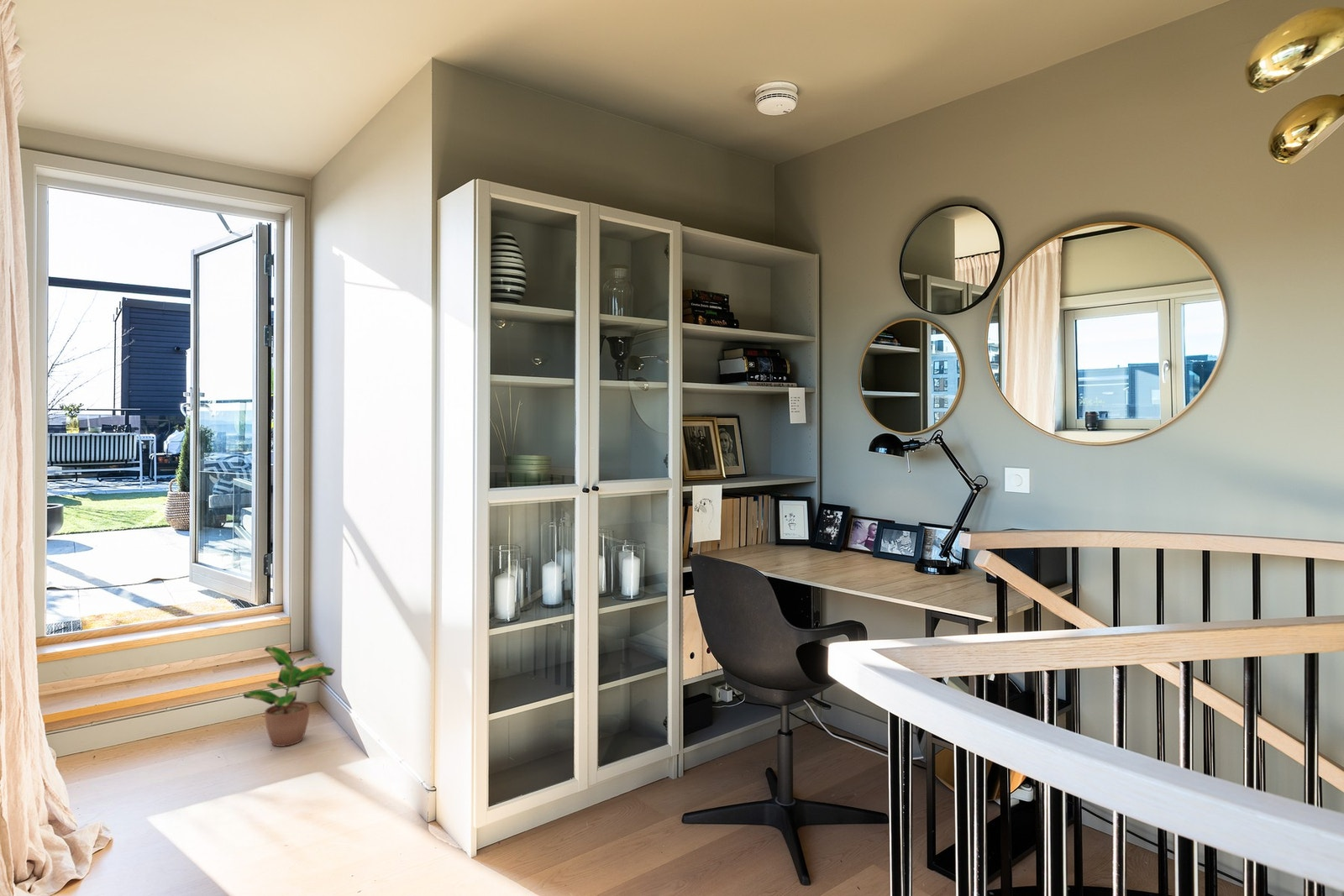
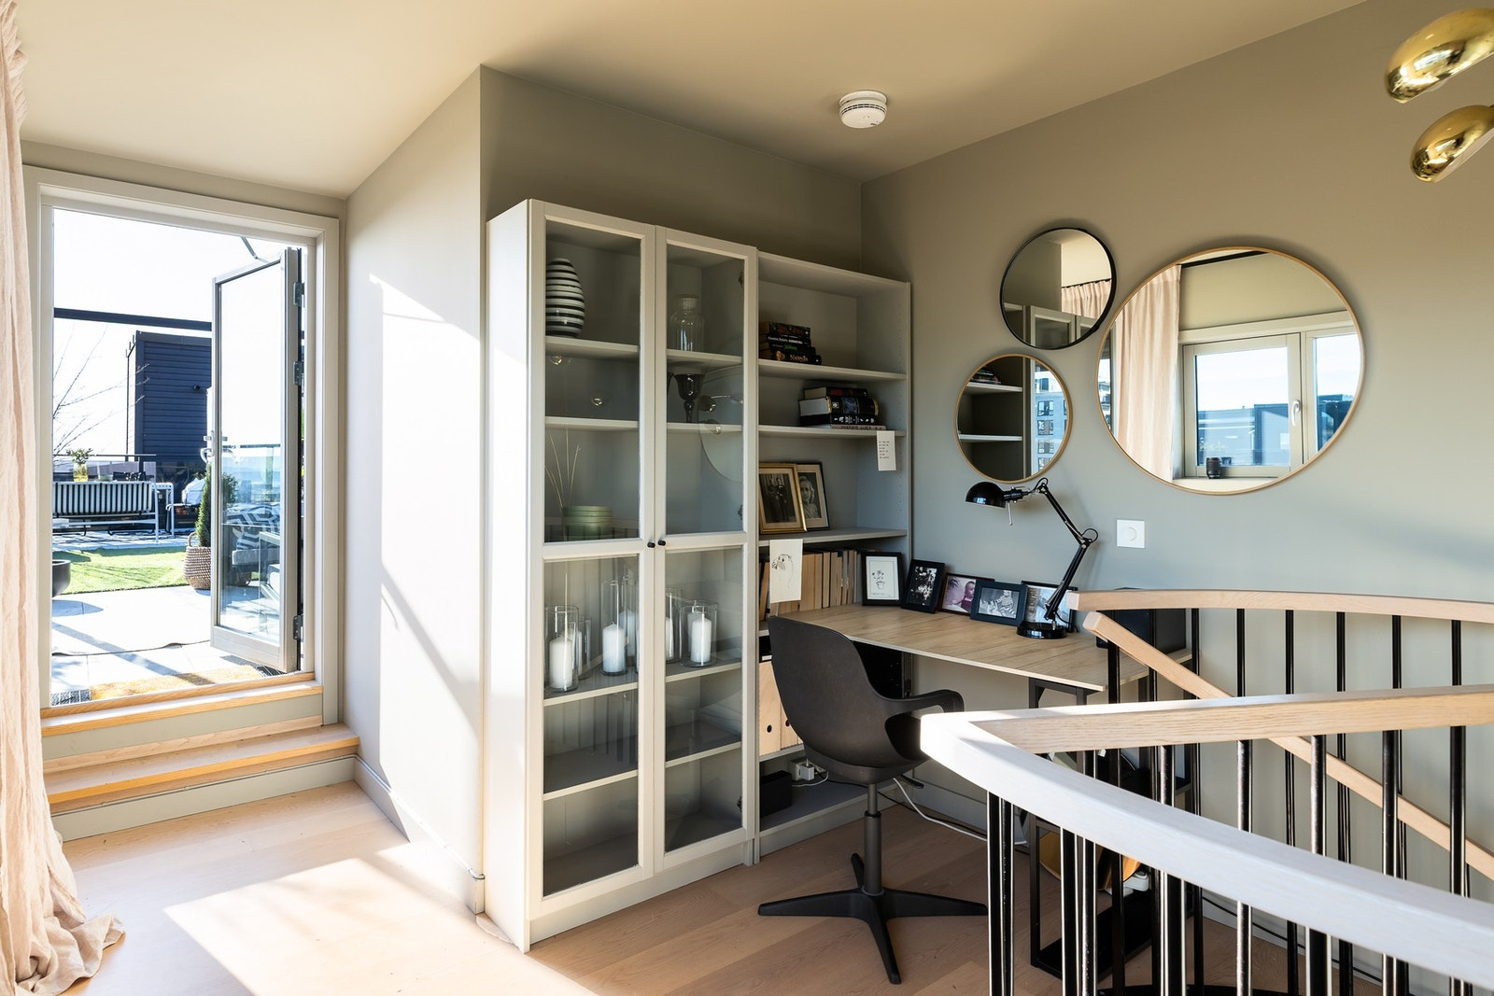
- potted plant (291, 694)
